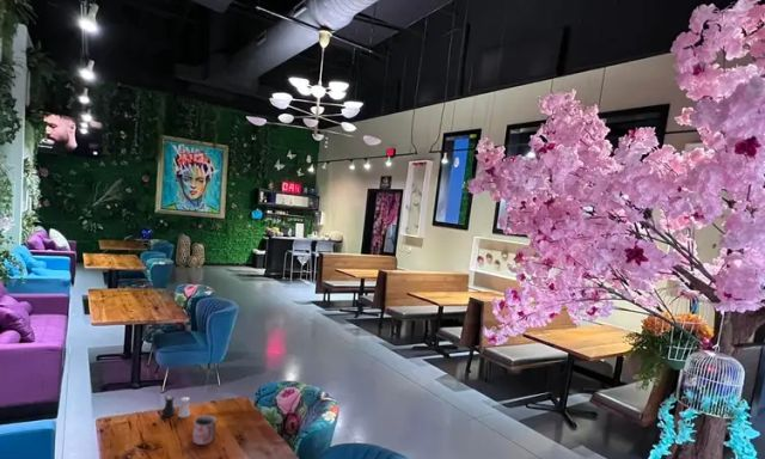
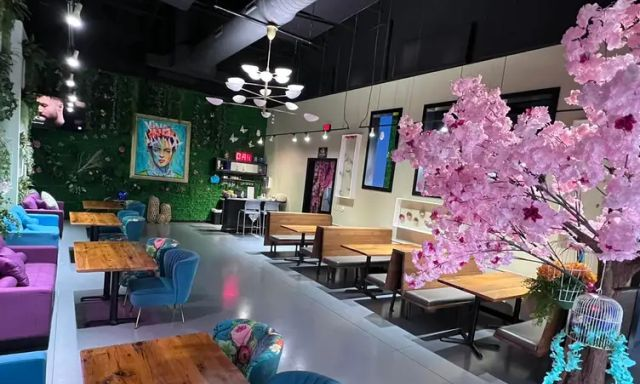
- mug (203, 432)
- salt and pepper shaker (180, 405)
